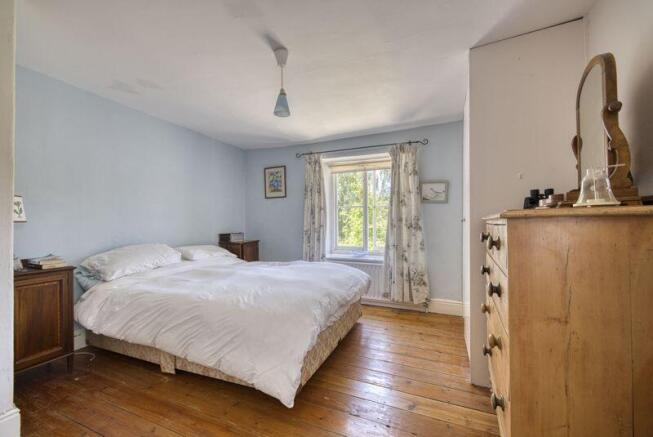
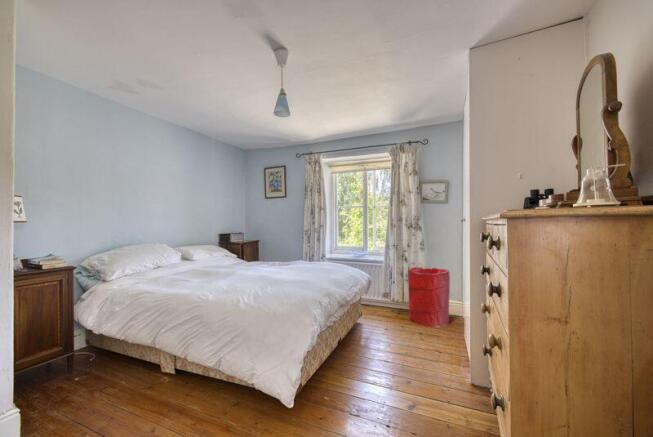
+ laundry hamper (428, 293)
